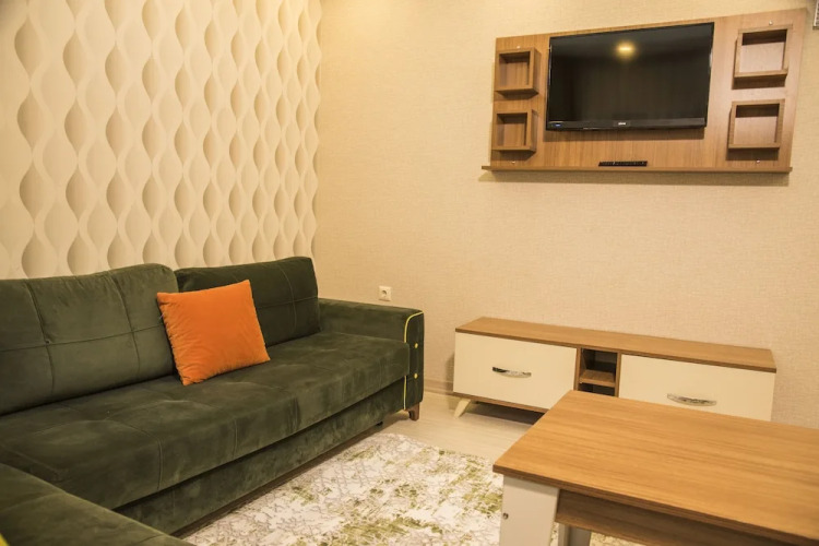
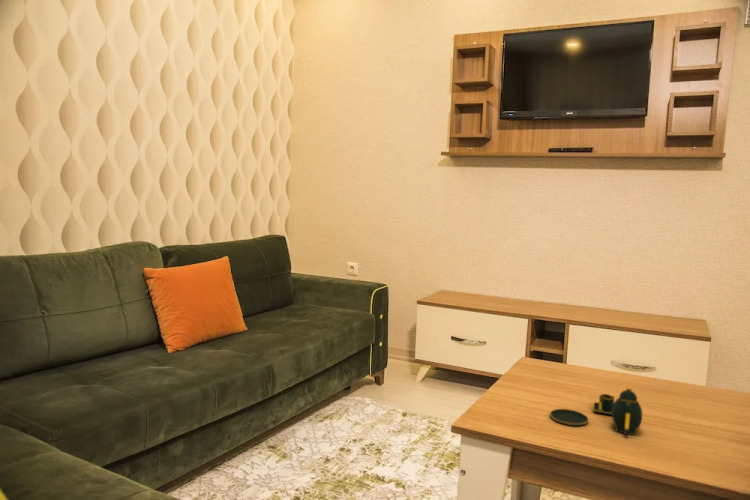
+ teapot (599, 397)
